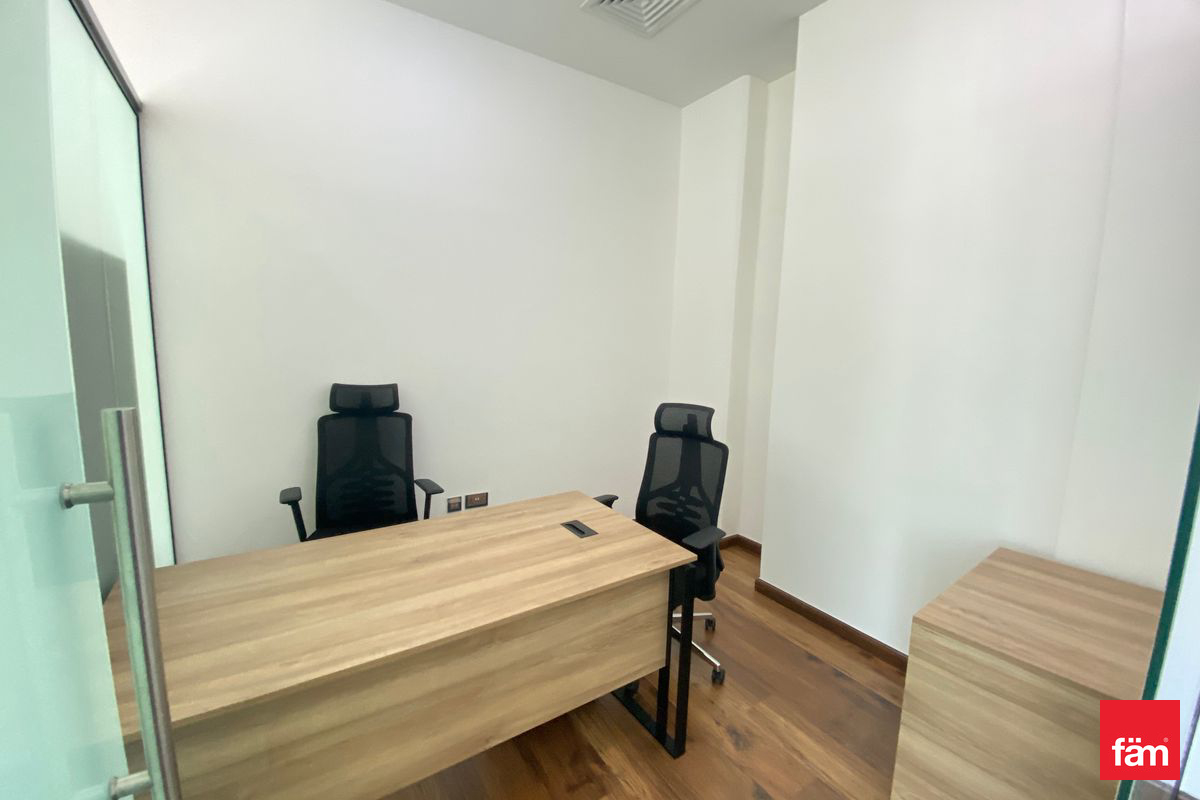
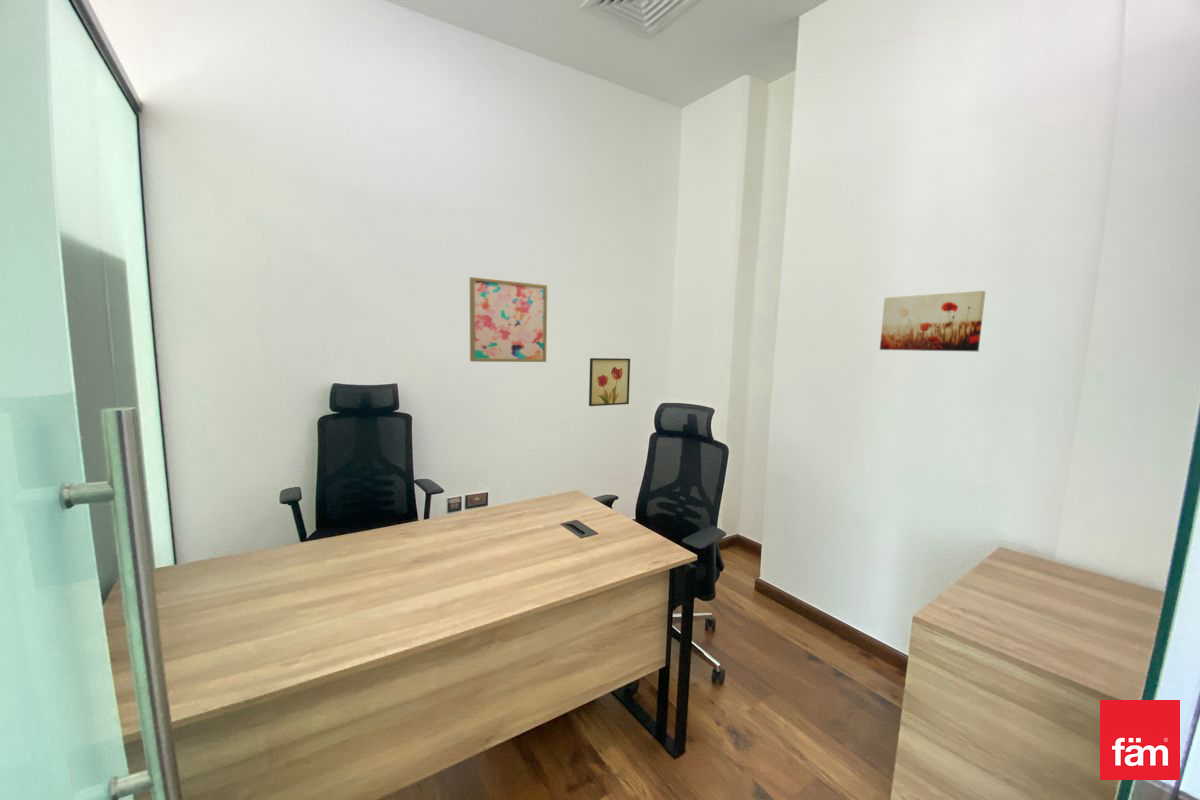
+ wall art (609, 381)
+ wall art (509, 322)
+ wall art (928, 322)
